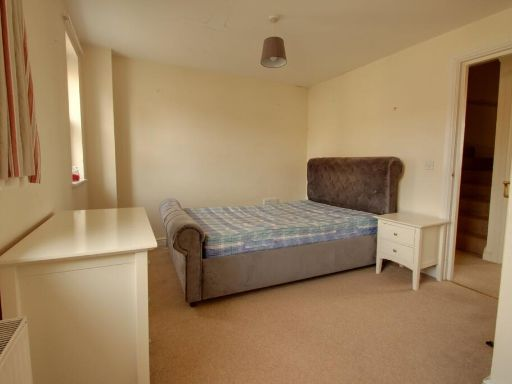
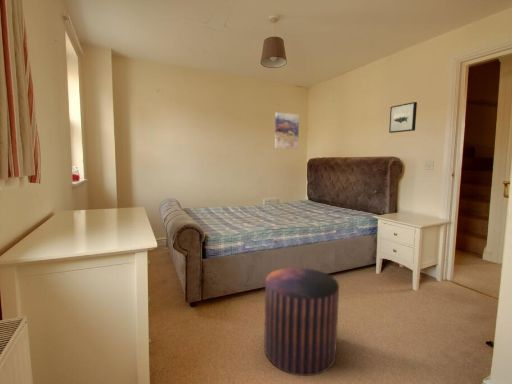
+ wall art (287, 131)
+ stool (300, 315)
+ wall art (402, 118)
